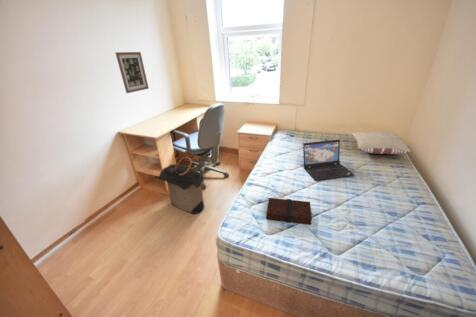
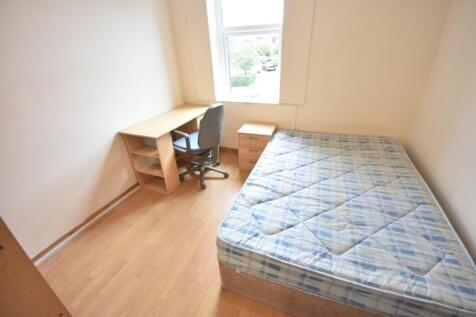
- laptop (328, 159)
- pillow (377, 142)
- wall art (133, 72)
- laundry hamper (182, 183)
- book (288, 210)
